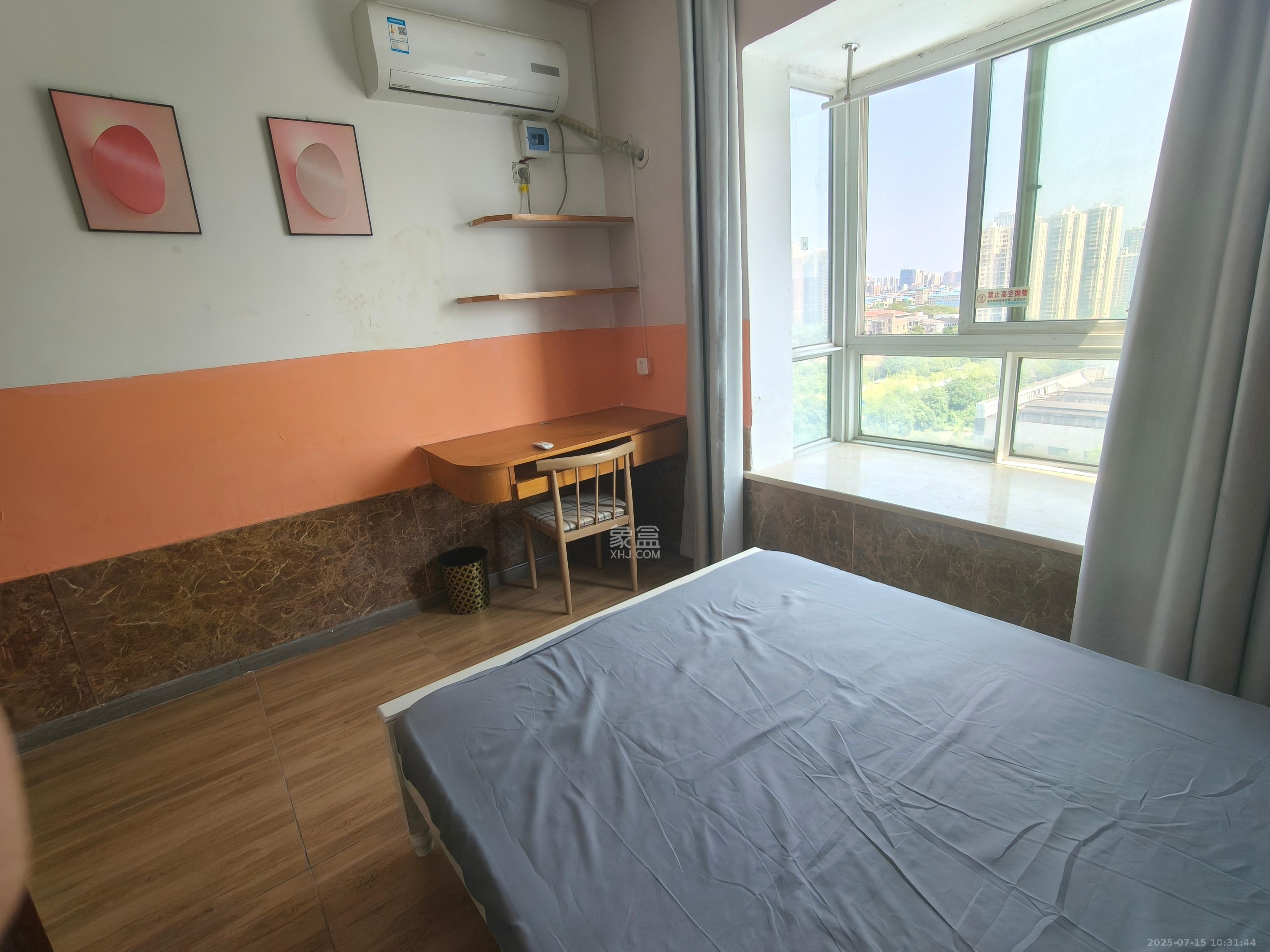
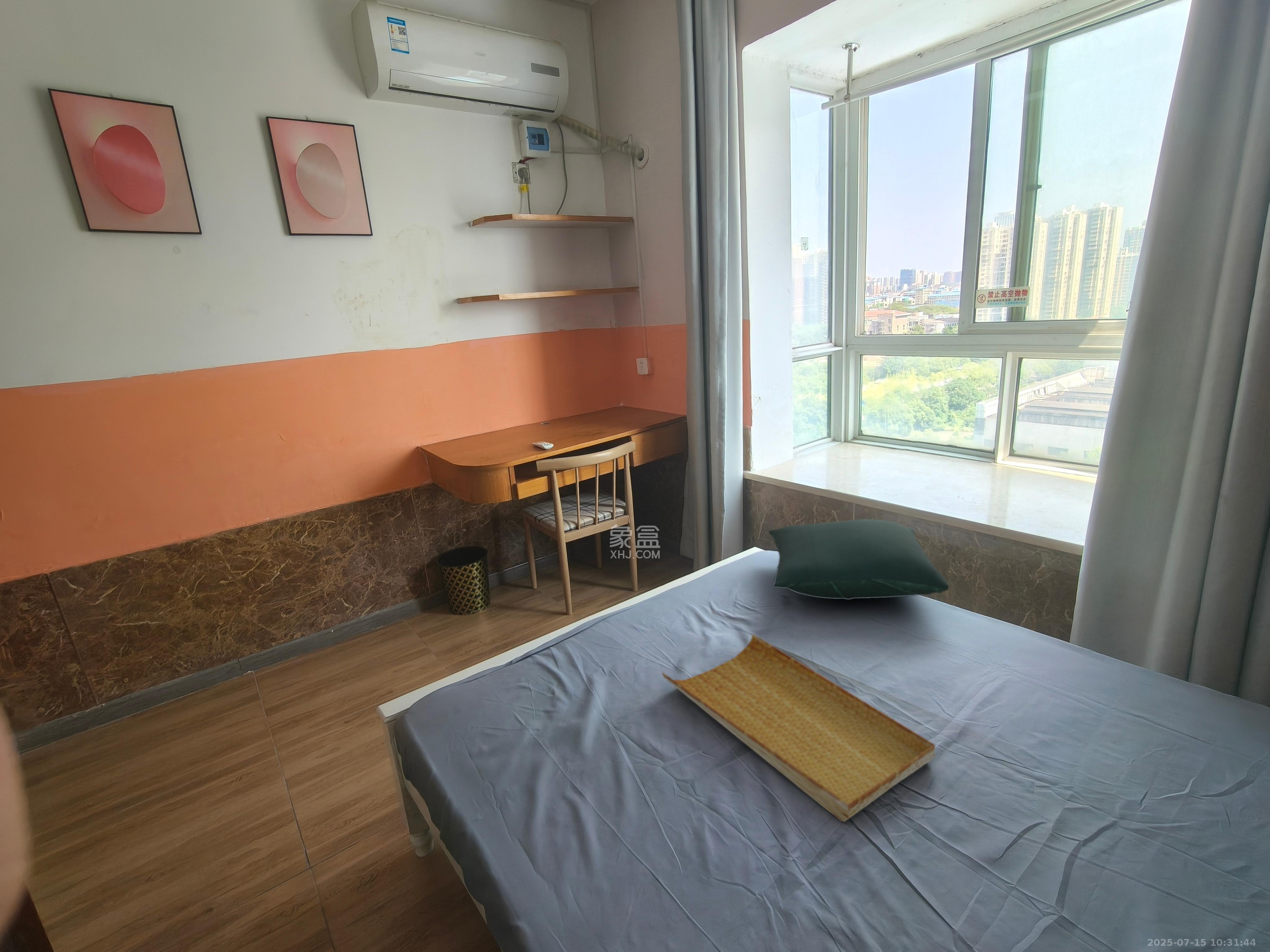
+ tray (788, 712)
+ pillow (848, 557)
